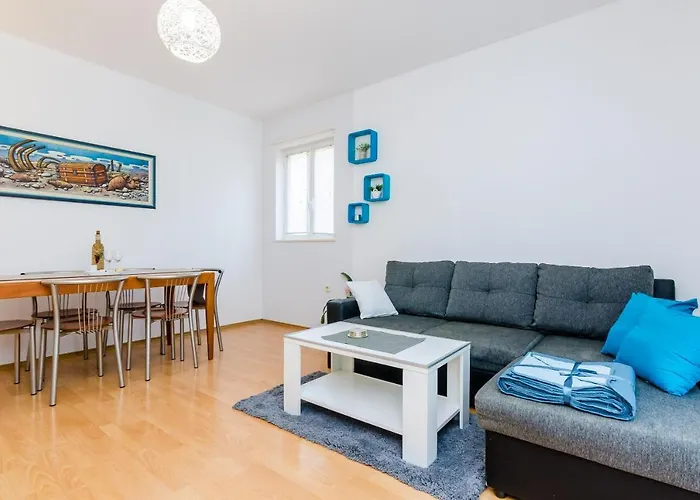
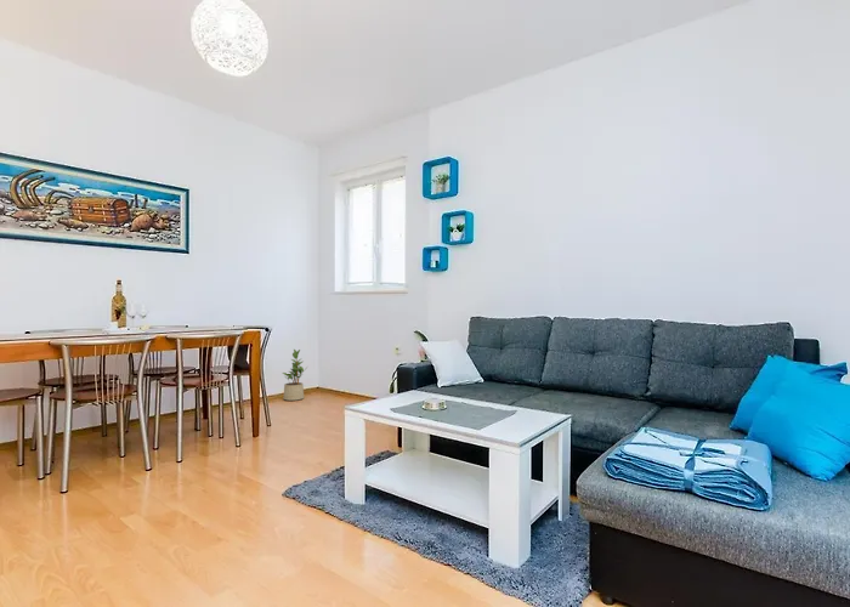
+ potted plant (293, 373)
